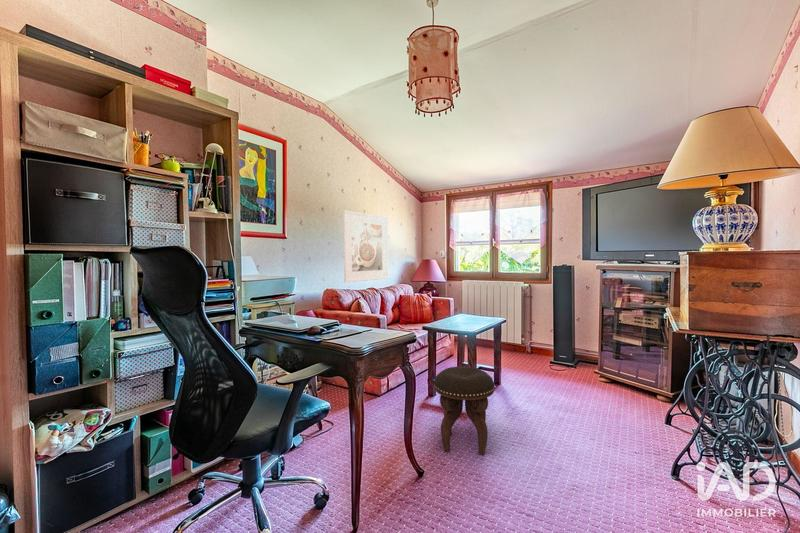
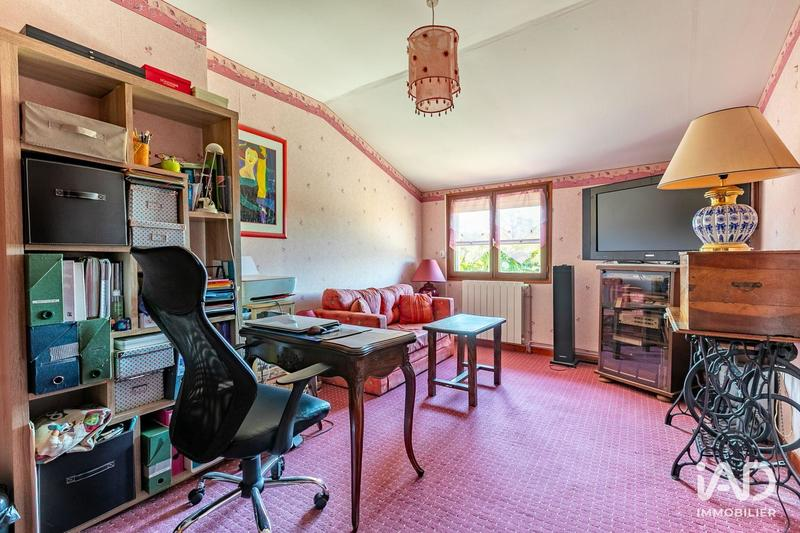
- footstool (465, 407)
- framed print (367, 247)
